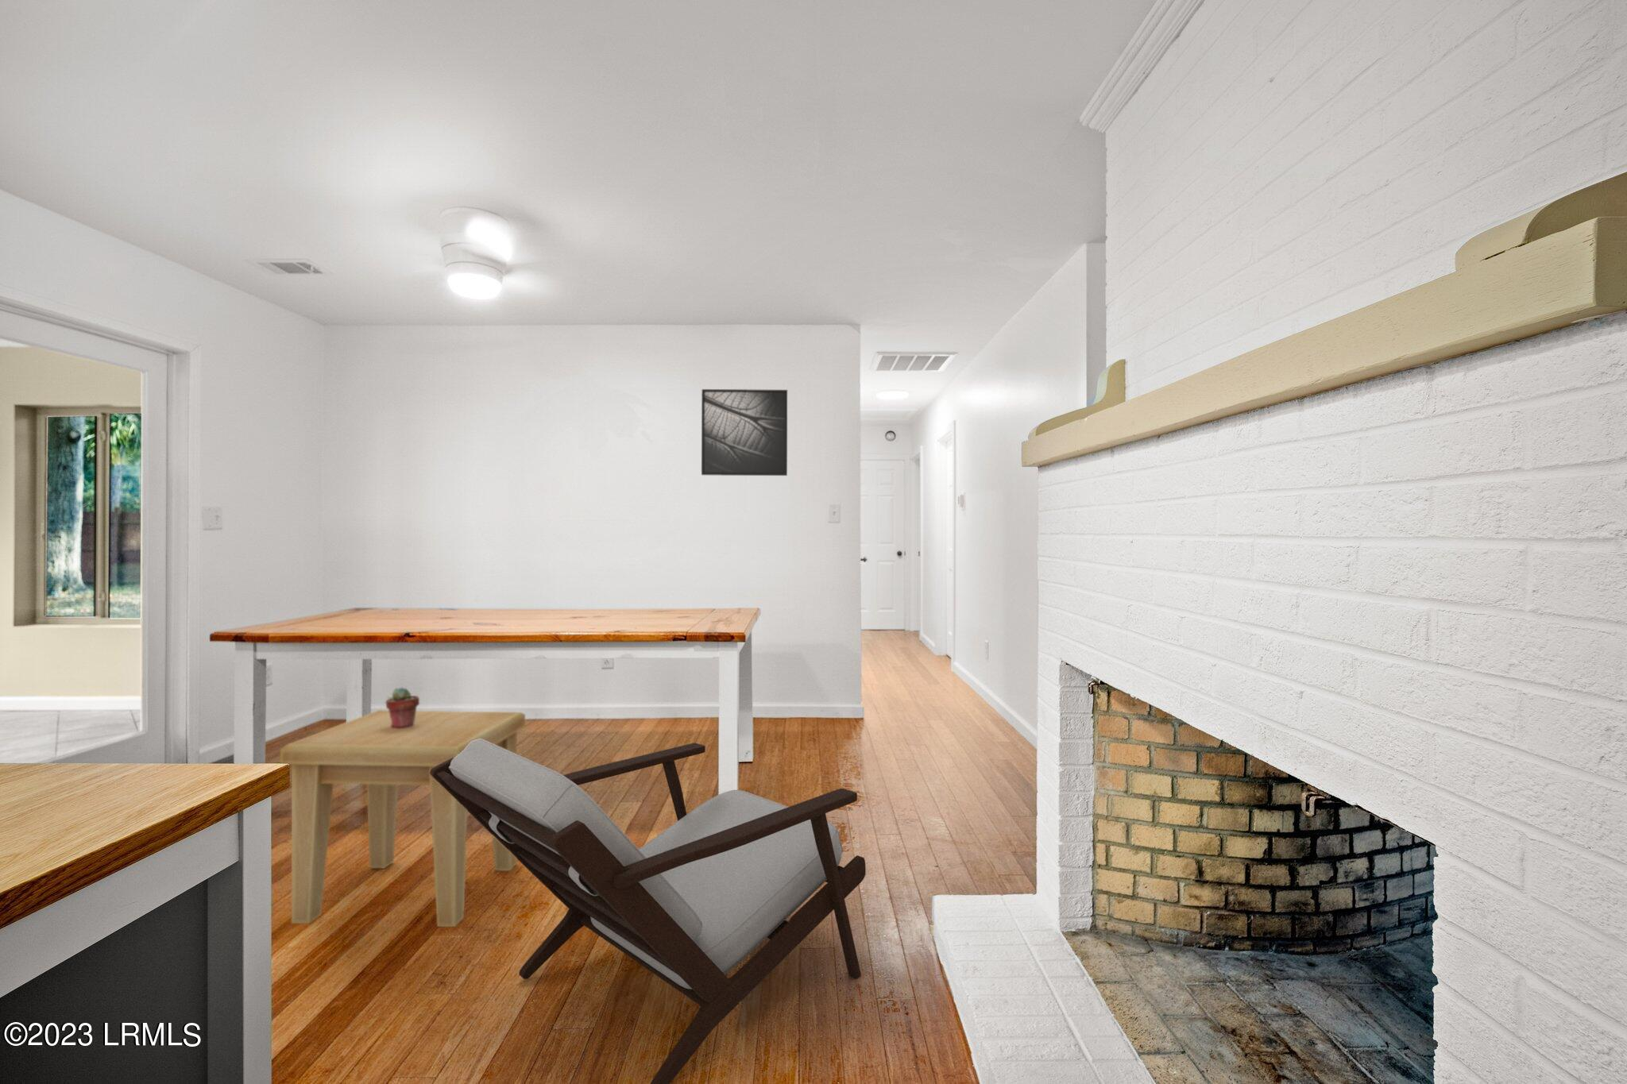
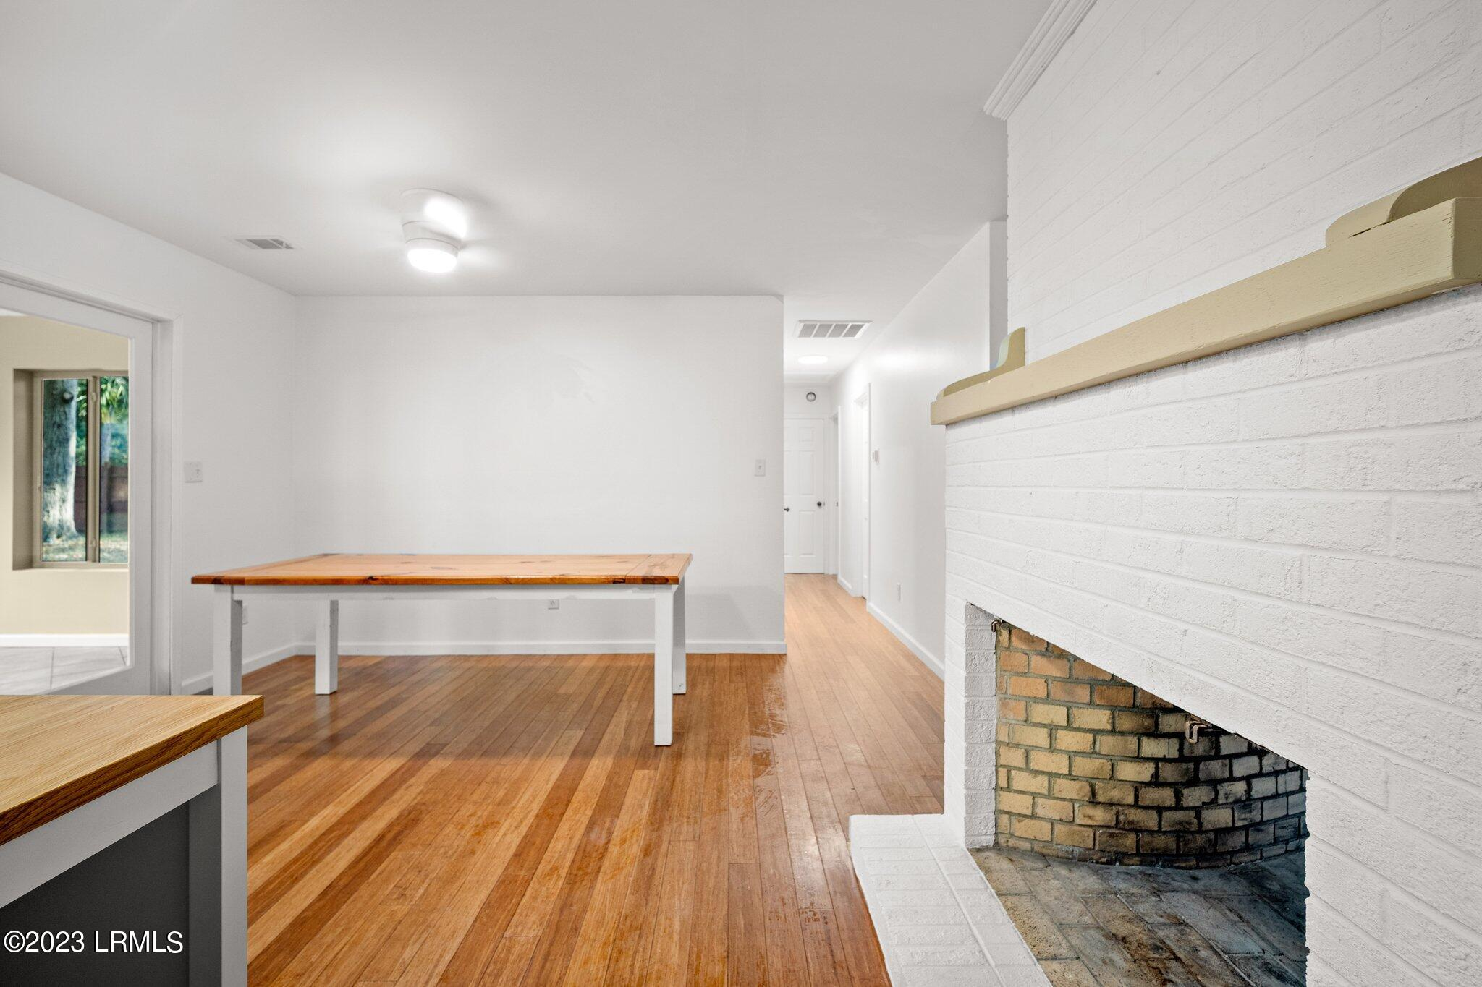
- potted succulent (402, 705)
- side table (397, 808)
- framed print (744, 432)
- armchair (663, 855)
